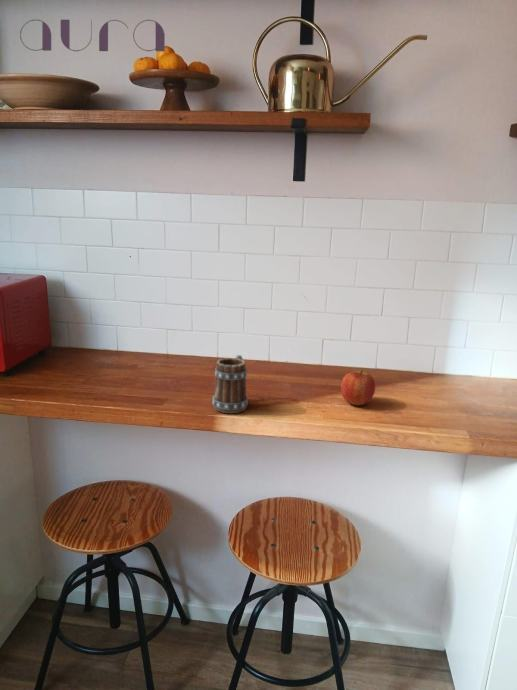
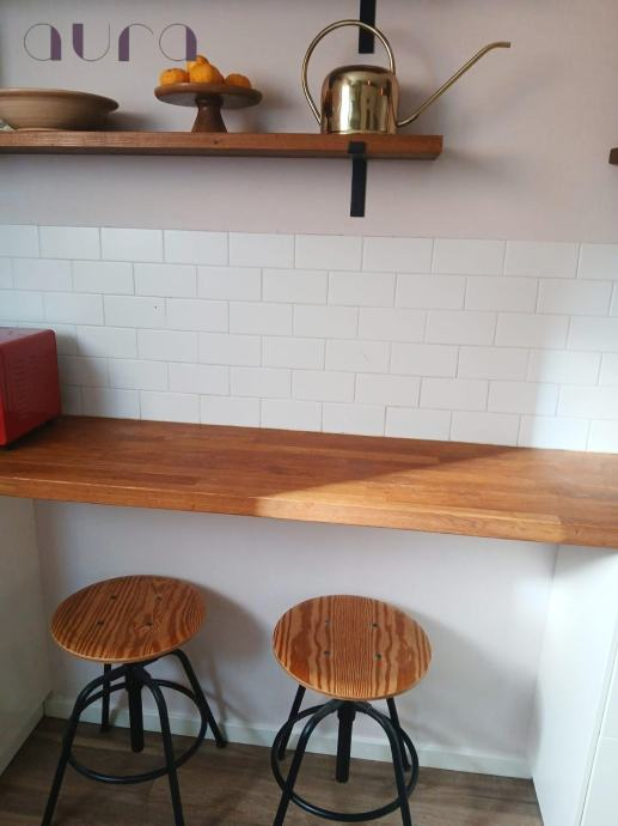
- mug (233, 382)
- fruit (358, 386)
